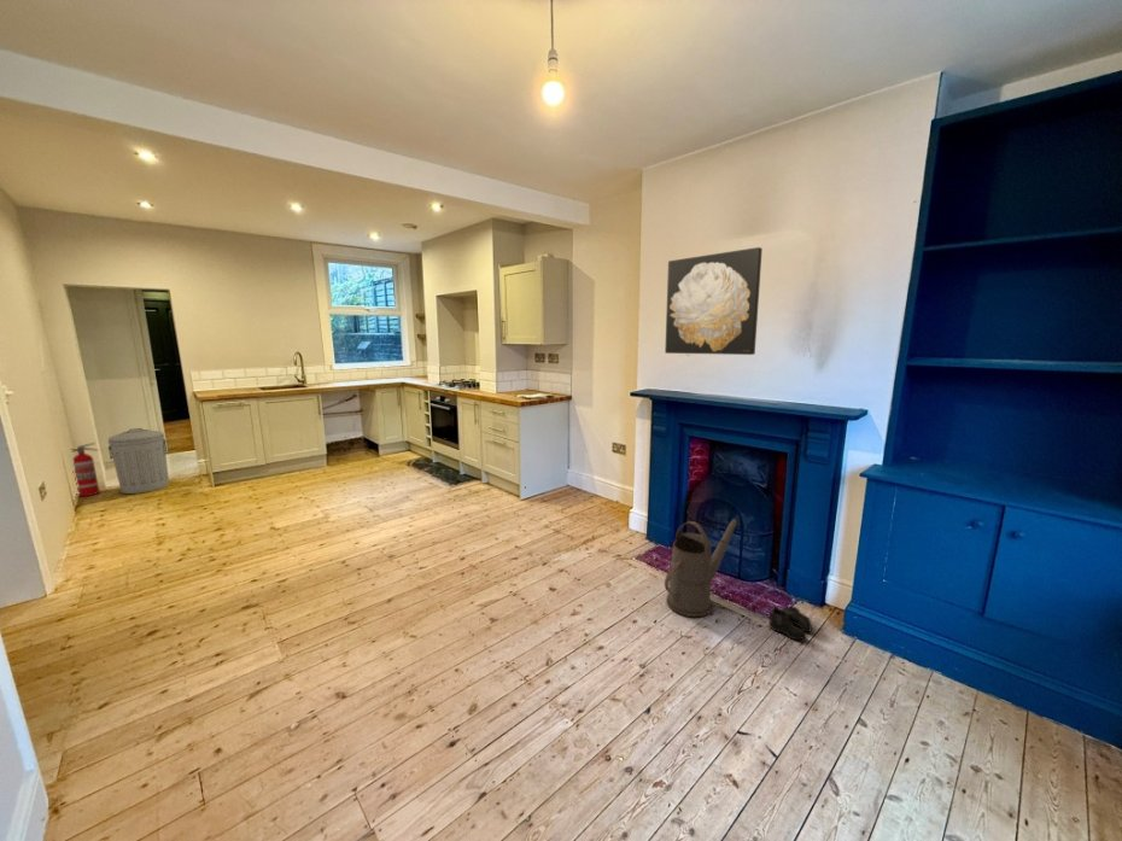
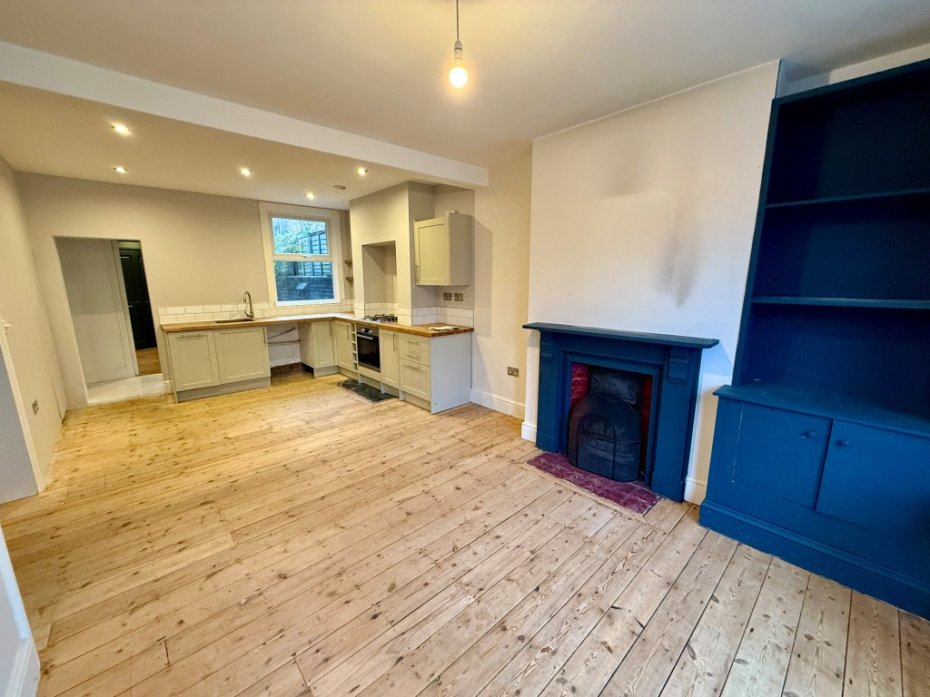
- watering can (702, 559)
- boots (791, 615)
- trash can (140, 459)
- wall art (709, 305)
- fire extinguisher (83, 469)
